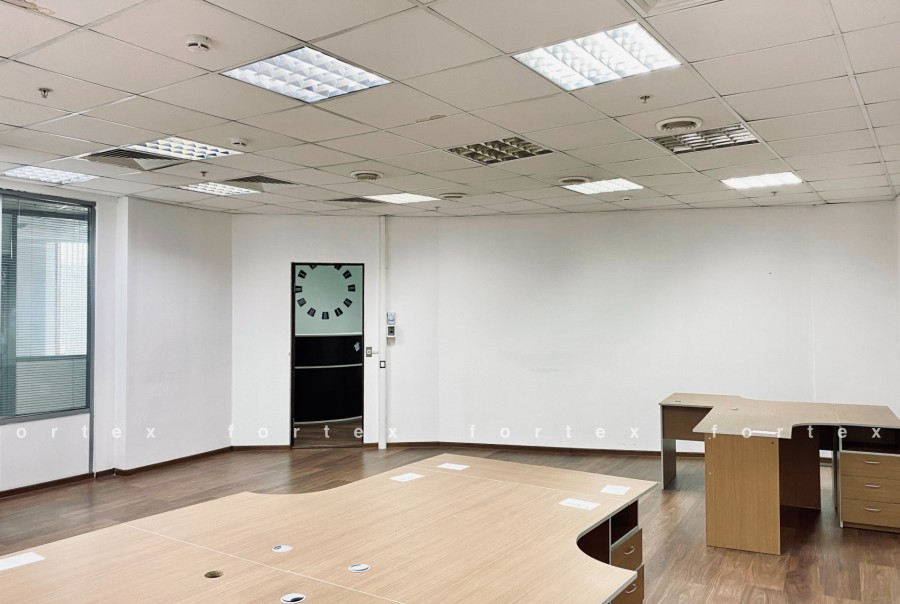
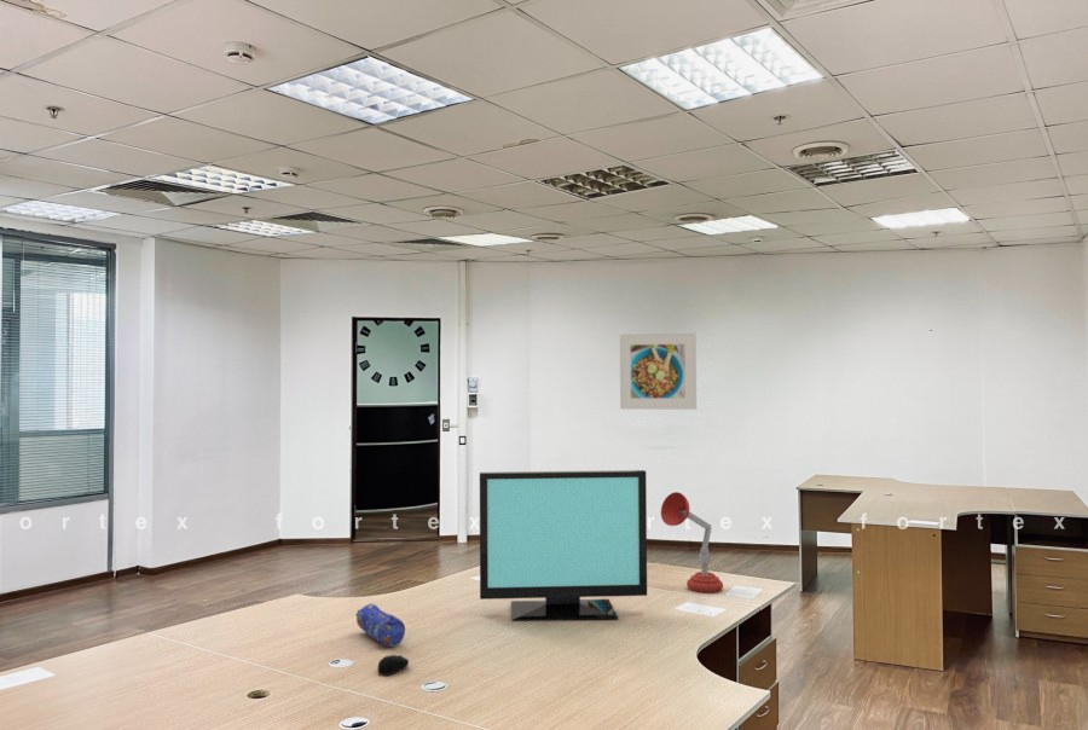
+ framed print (658, 371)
+ pencil case (380, 624)
+ computer mouse (393, 662)
+ monitor (562, 540)
+ desk lamp (702, 541)
